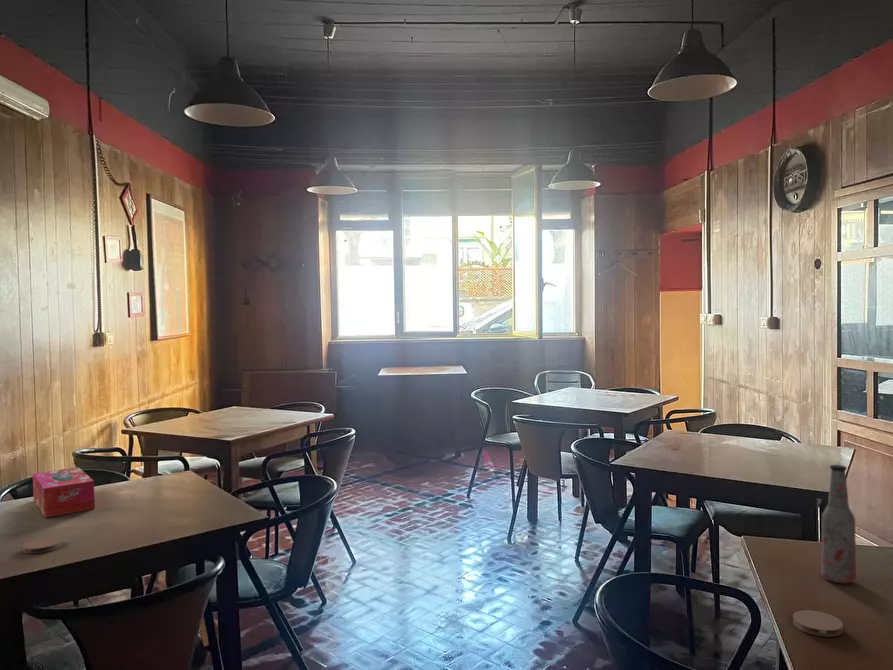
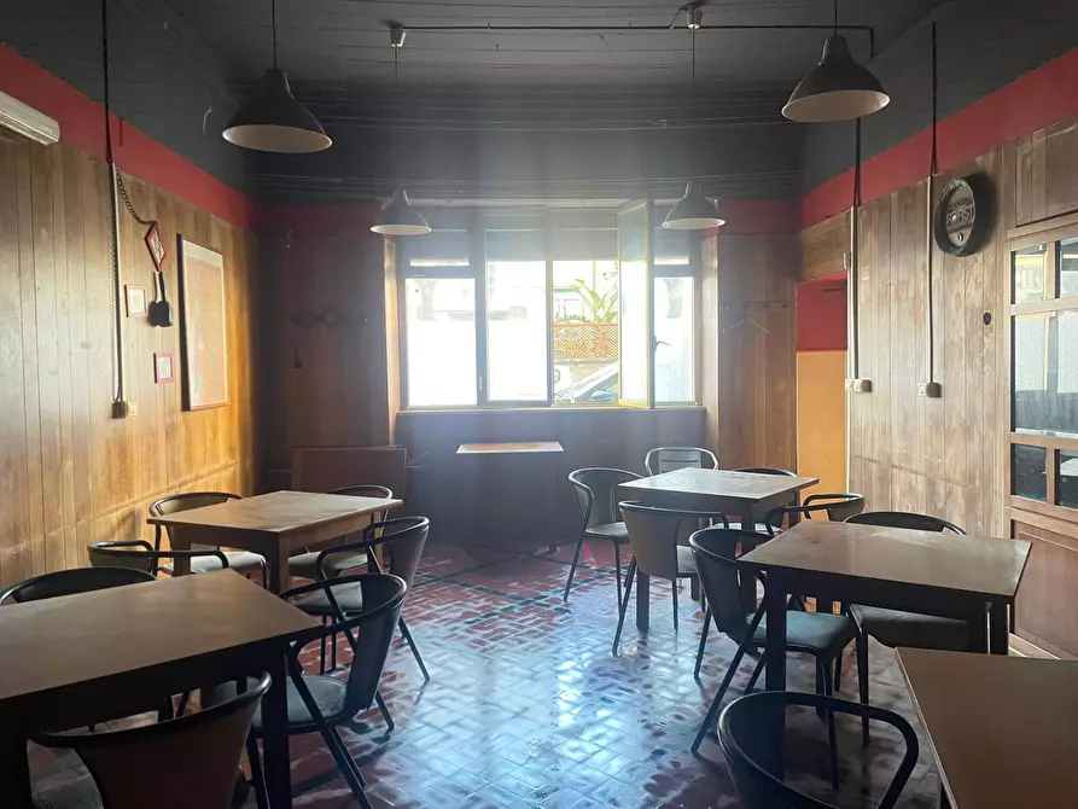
- tissue box (62, 490)
- coaster (42, 545)
- bottle (838, 522)
- coaster (817, 622)
